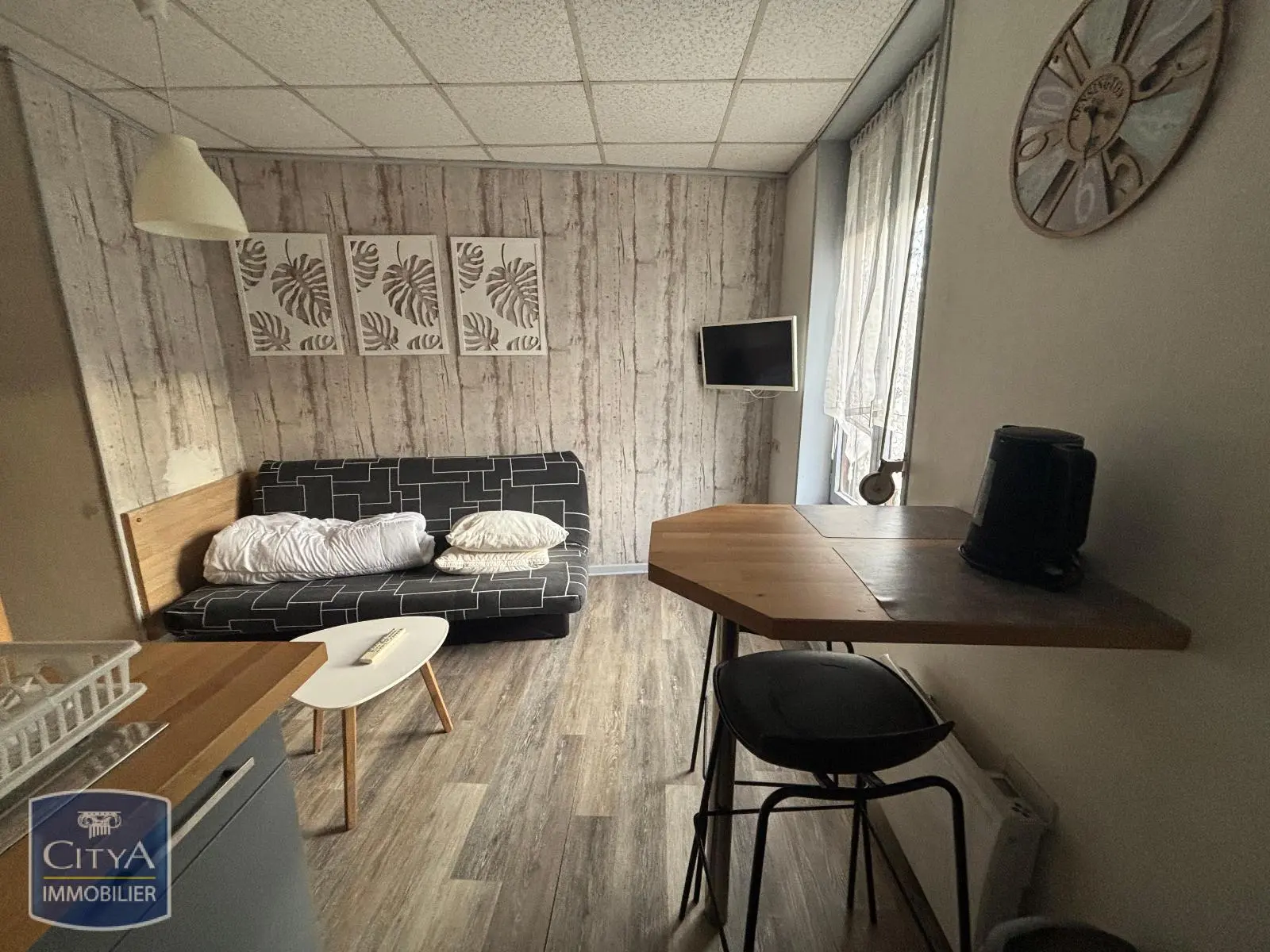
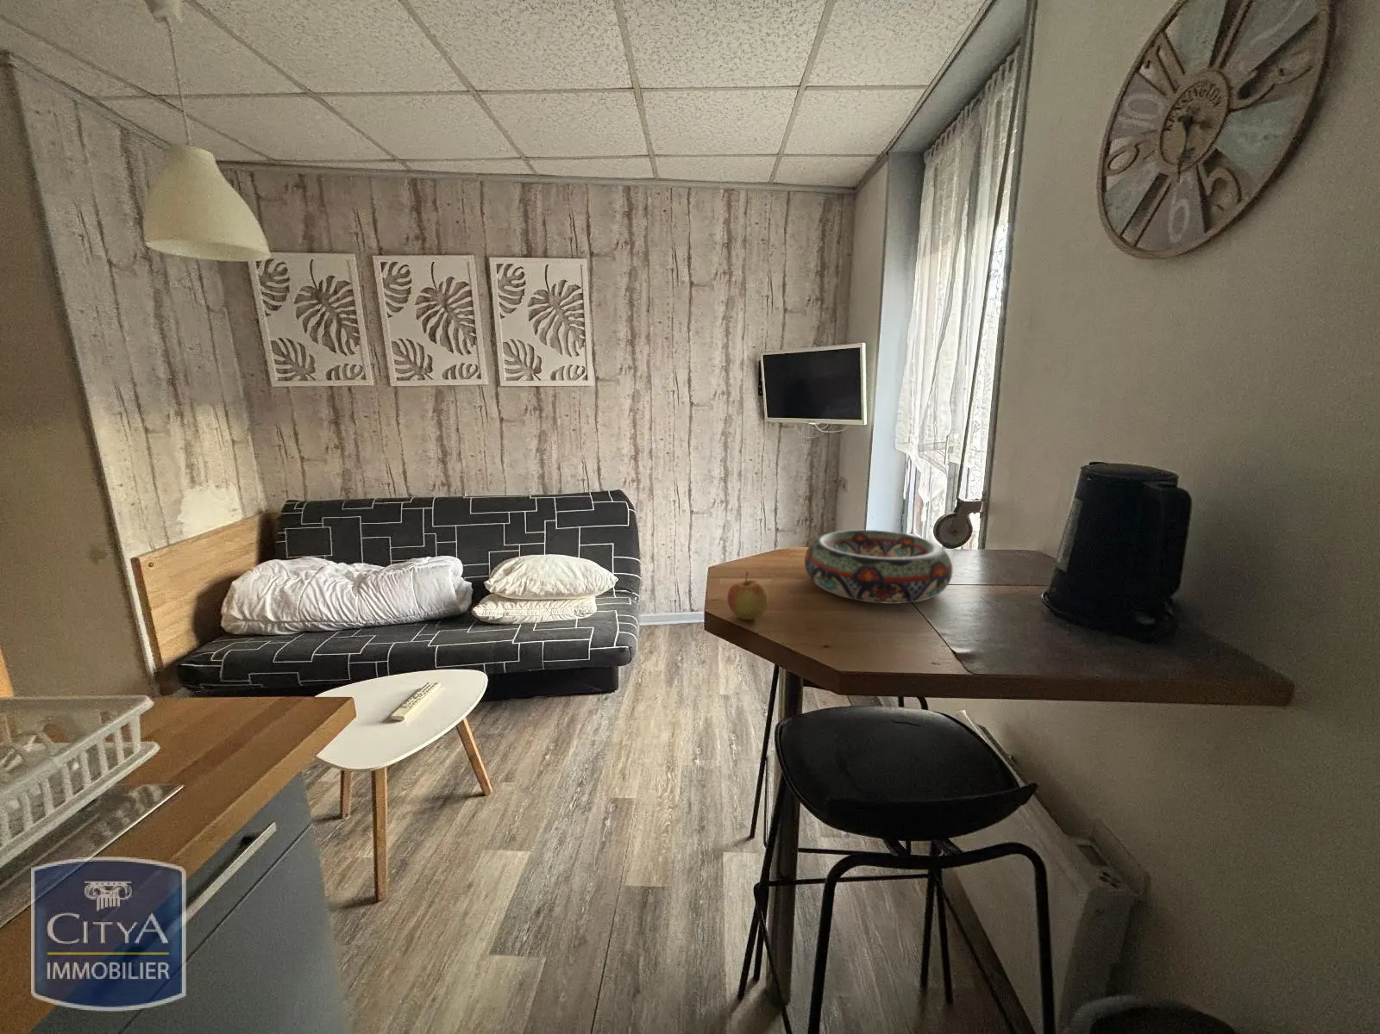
+ apple (747, 595)
+ decorative bowl (876, 565)
